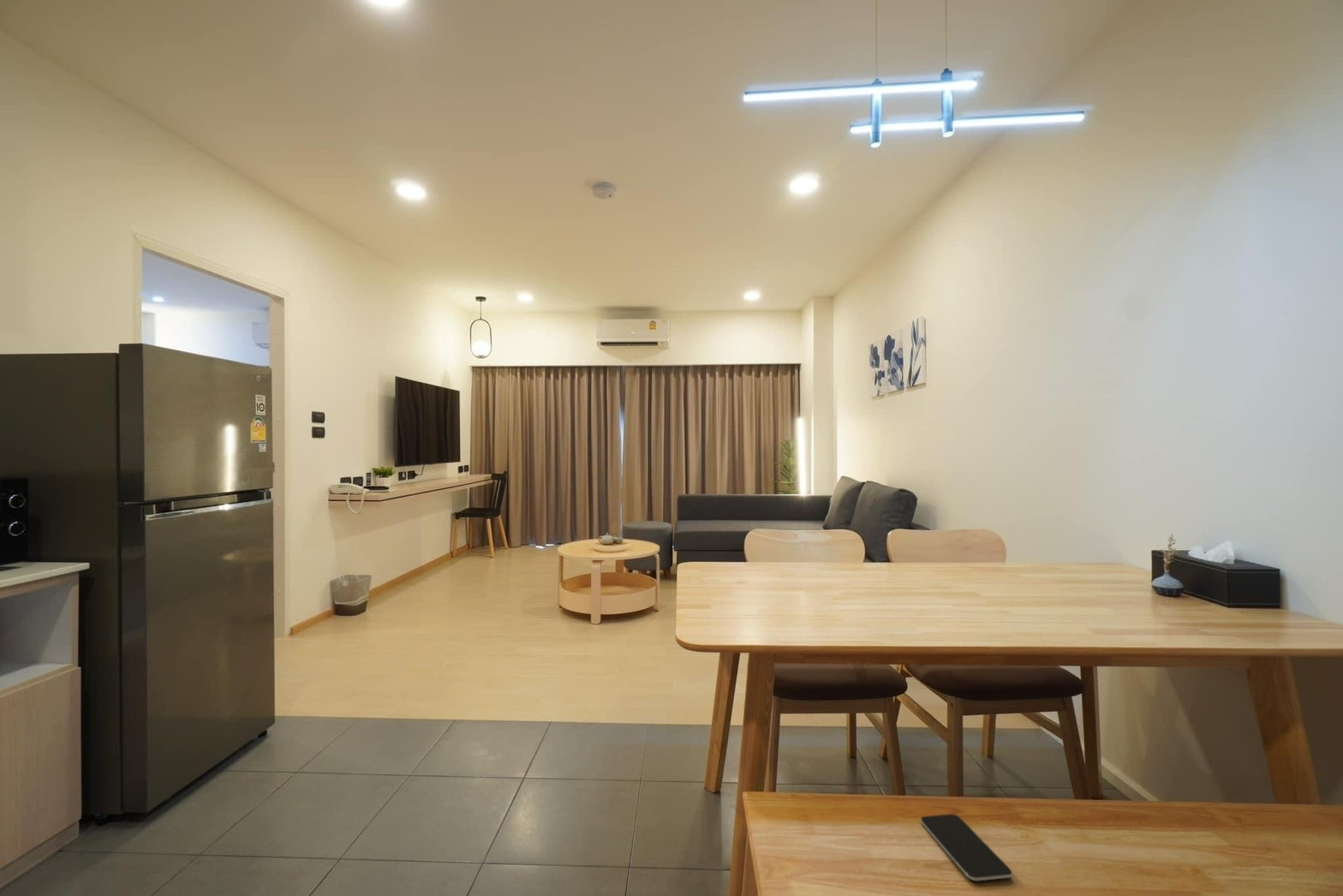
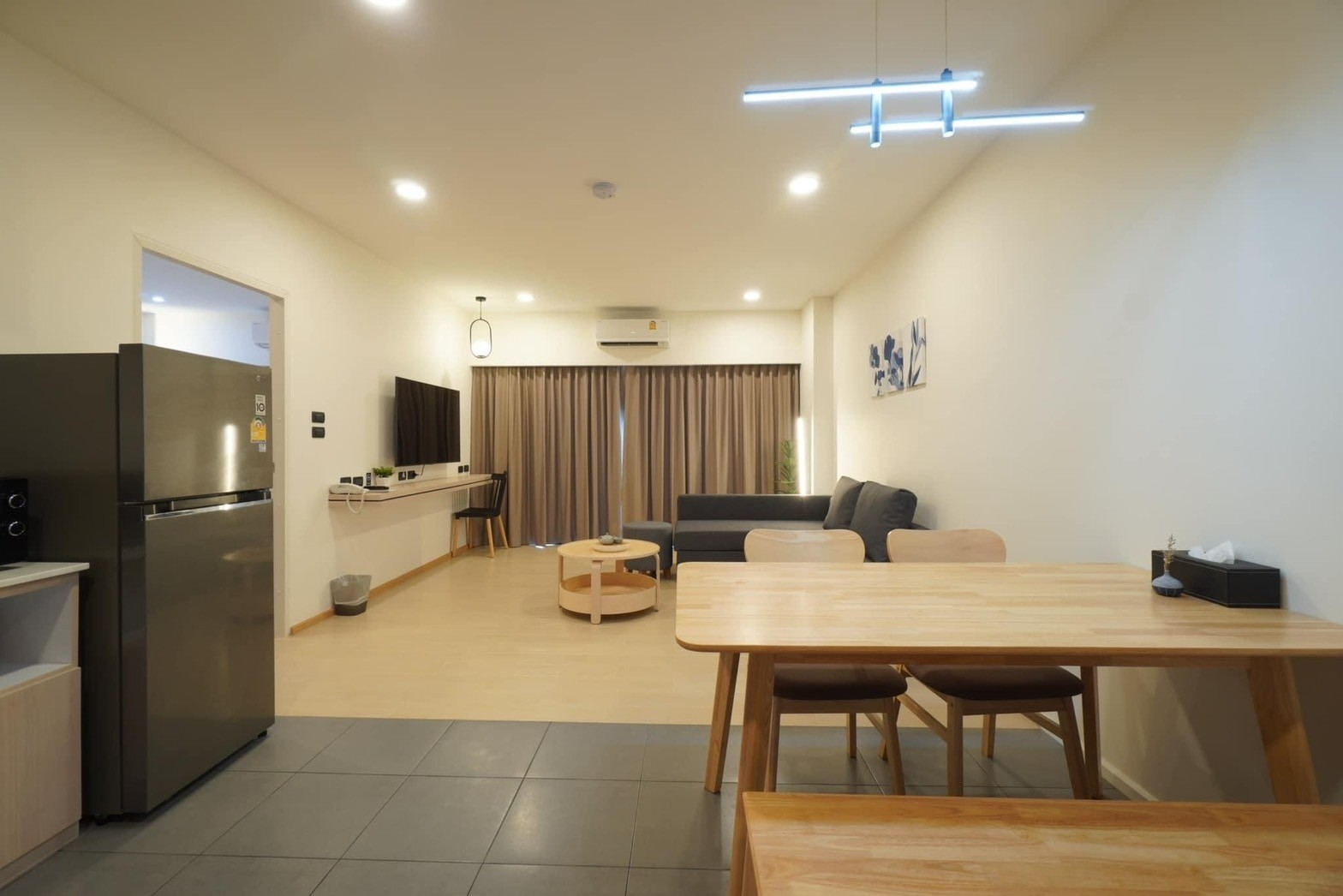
- smartphone (963, 845)
